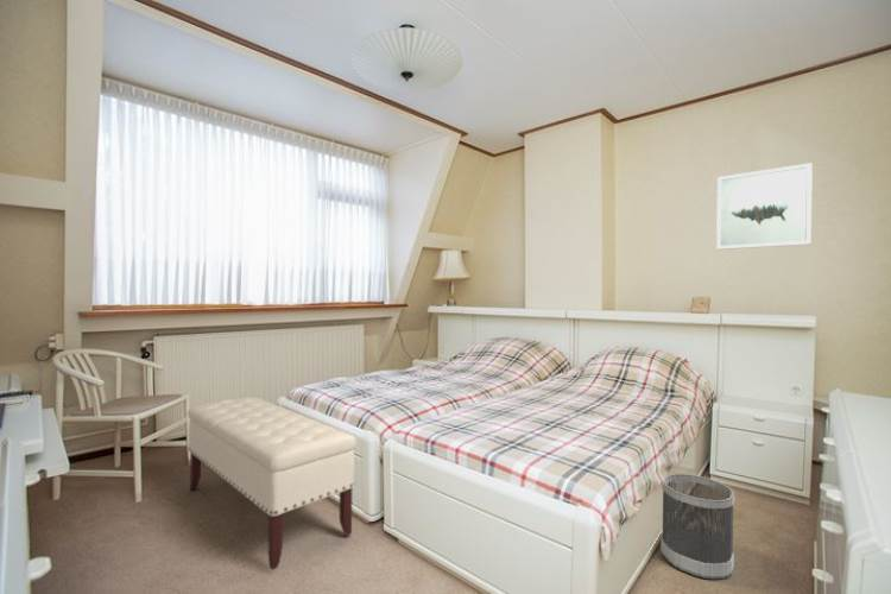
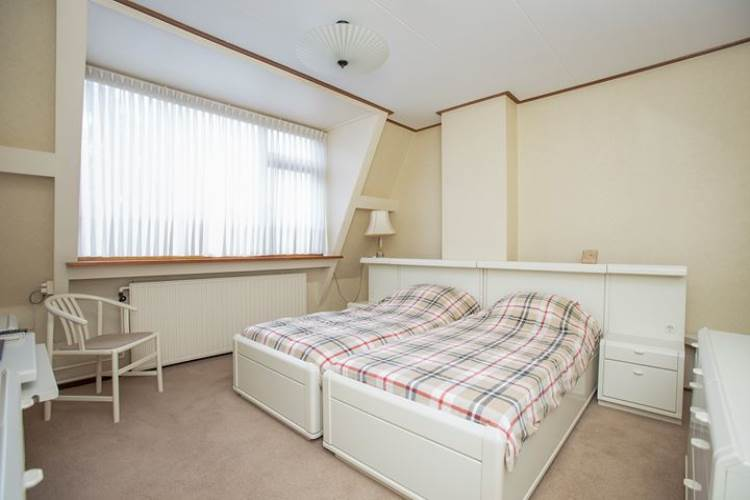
- wastebasket (696, 522)
- bench (263, 463)
- wall art (762, 208)
